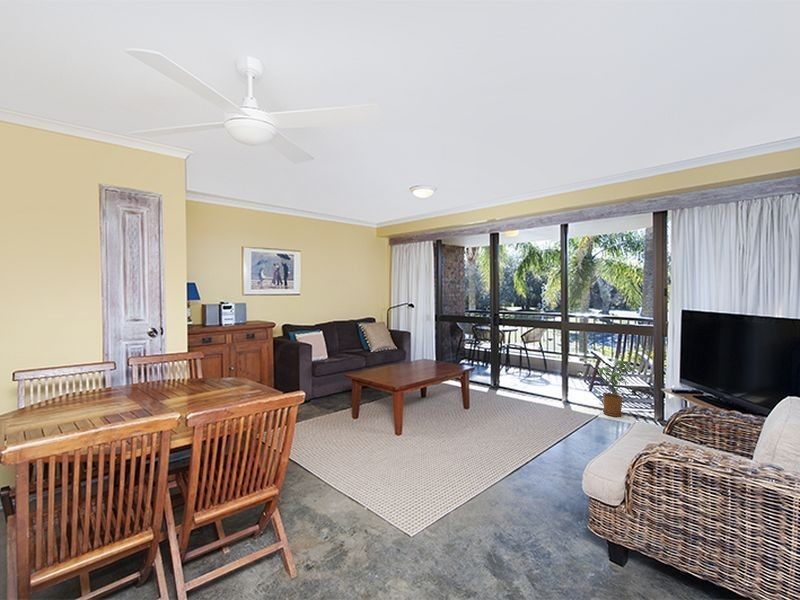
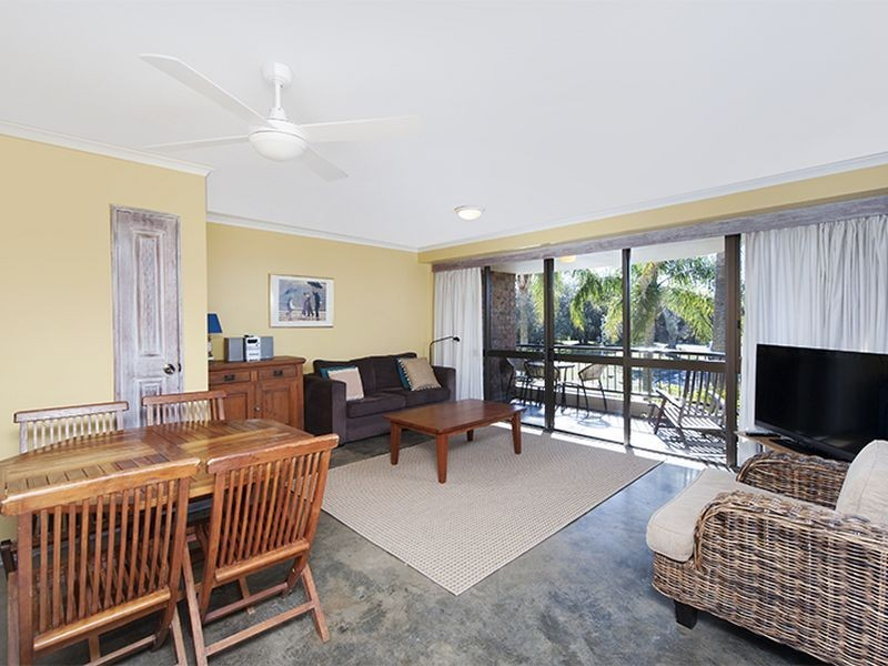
- house plant (613, 387)
